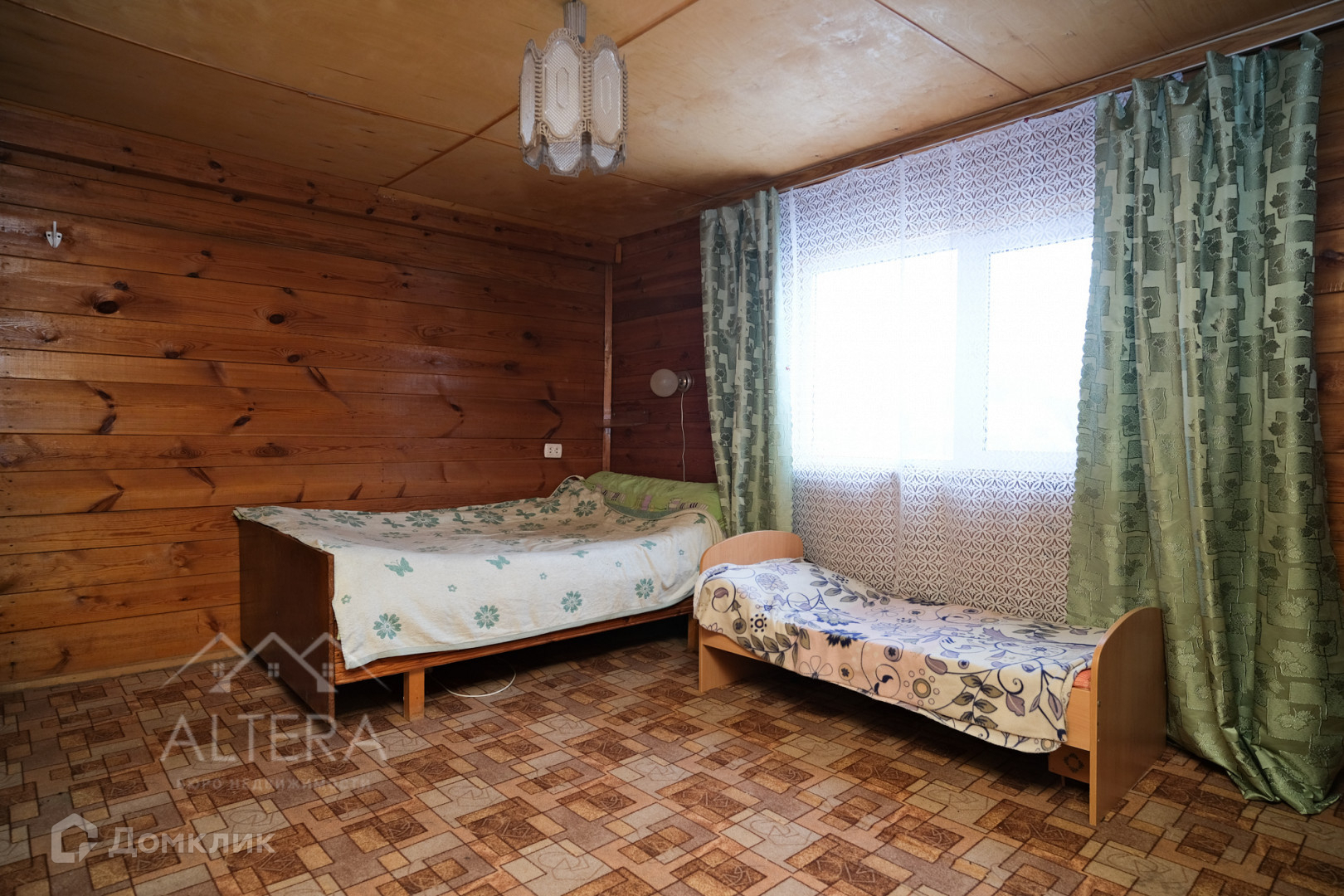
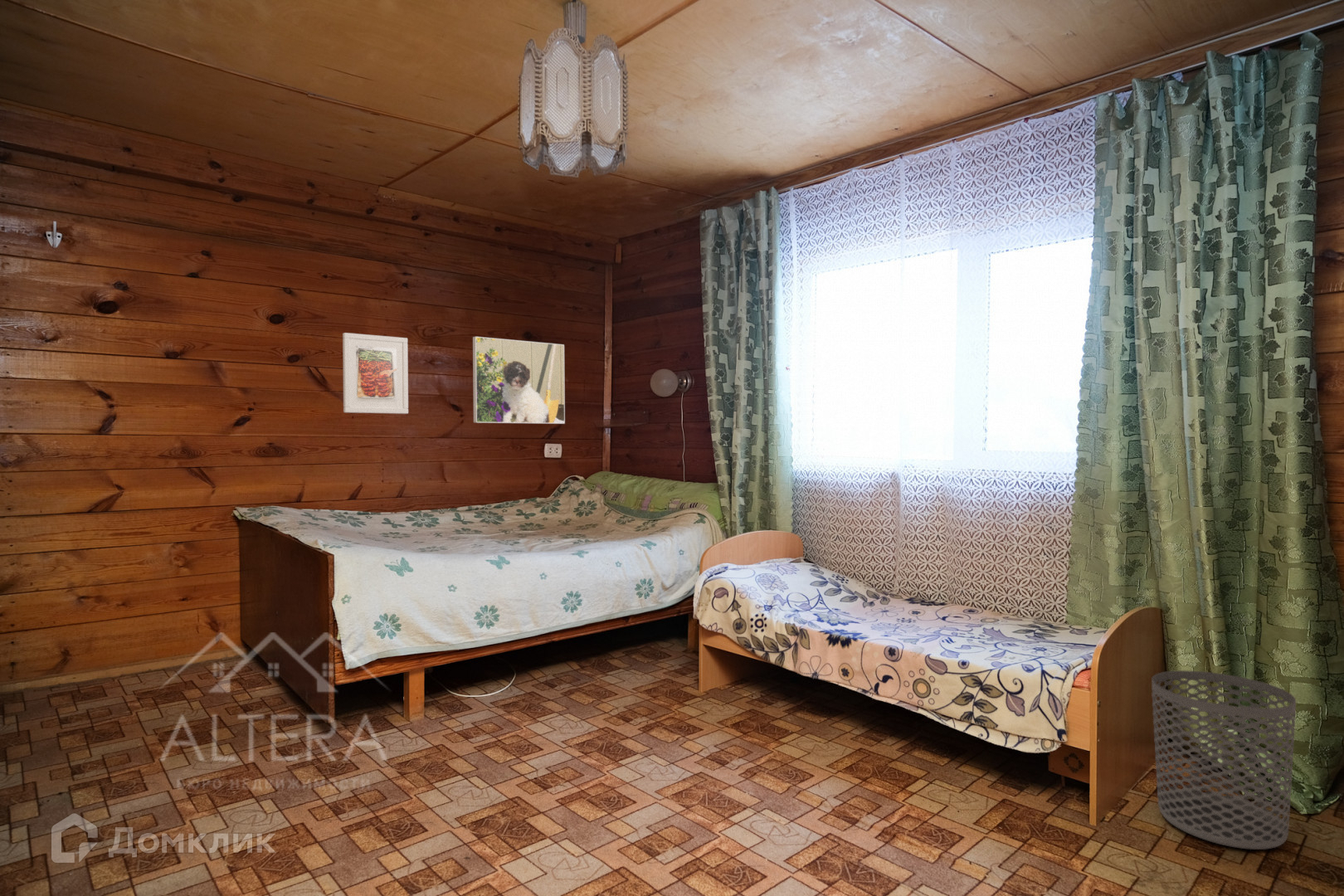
+ waste bin (1220, 756)
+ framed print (376, 374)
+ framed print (520, 382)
